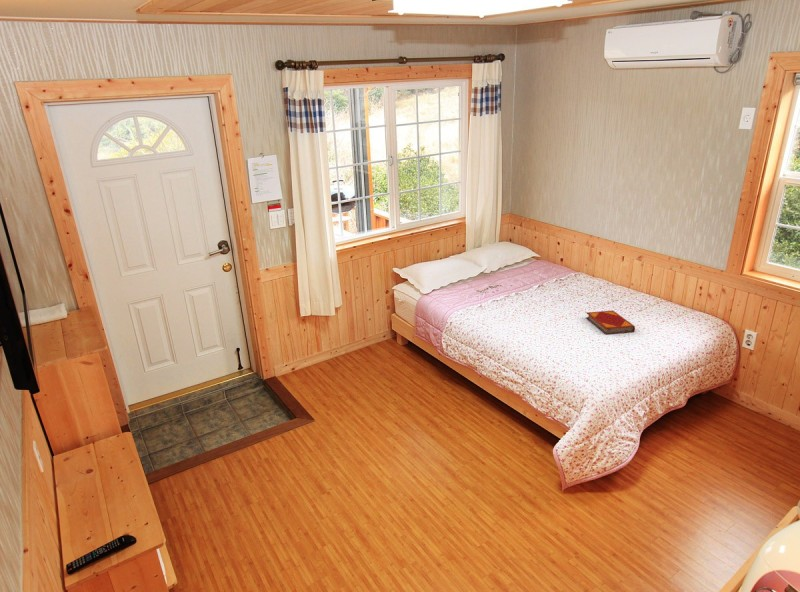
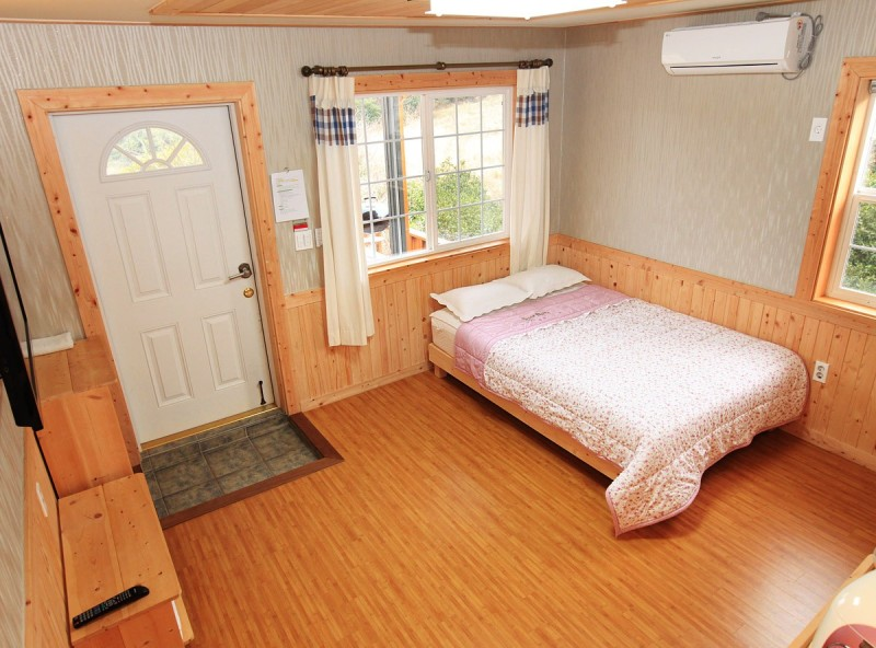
- hardback book (609, 321)
